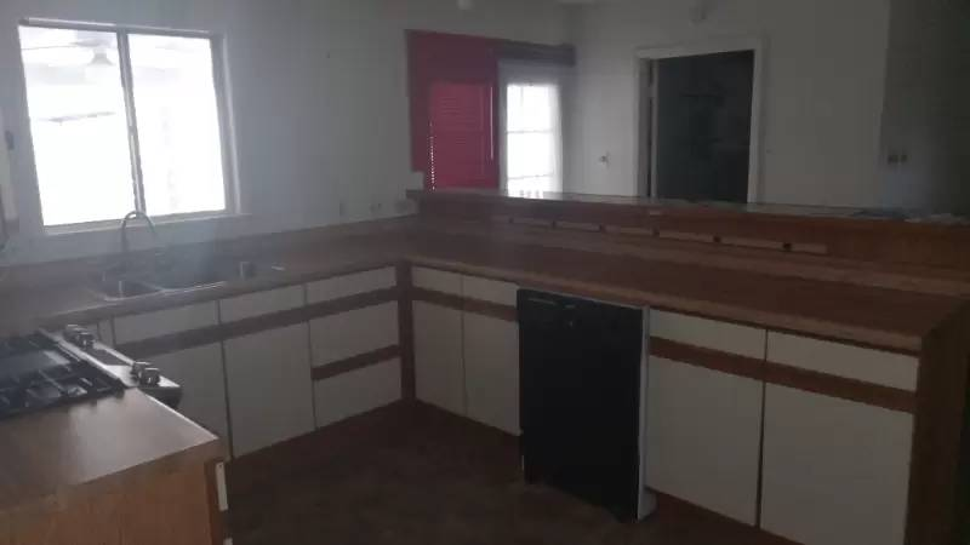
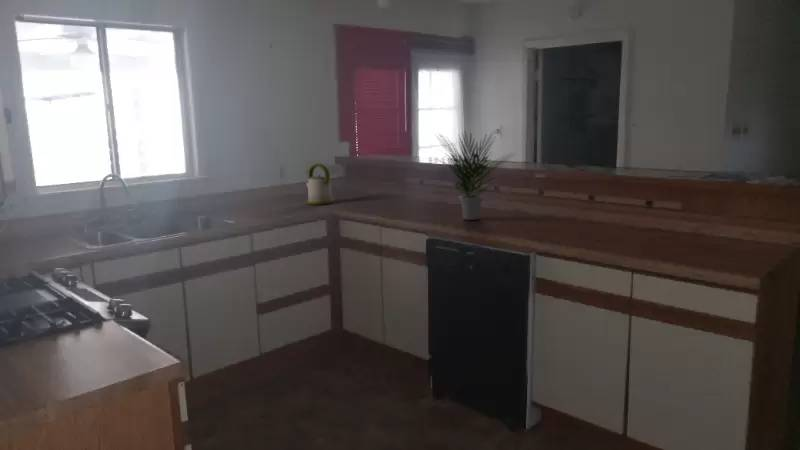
+ potted plant (470, 175)
+ kettle (317, 183)
